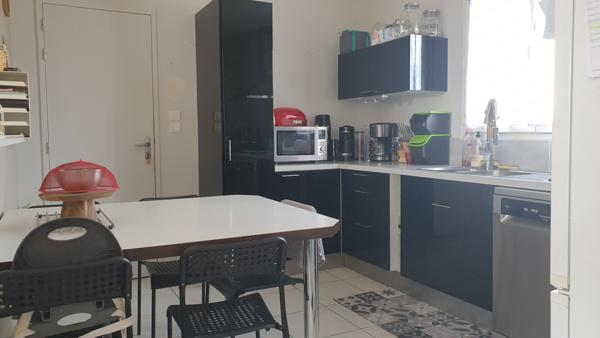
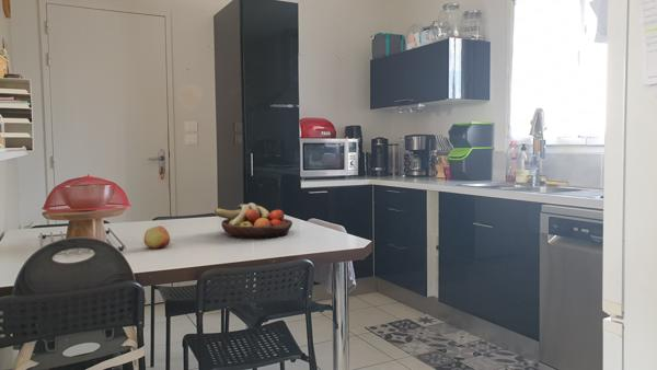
+ apple (157, 236)
+ fruit bowl (256, 218)
